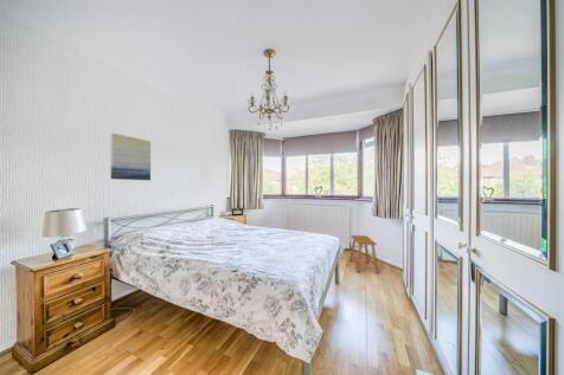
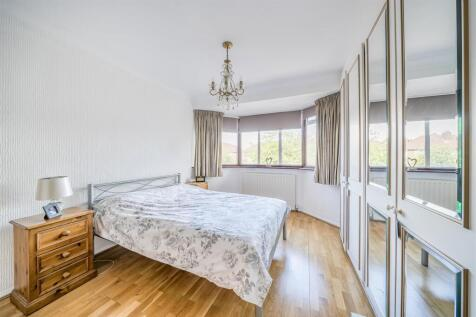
- wall art (132, 159)
- stool (363, 253)
